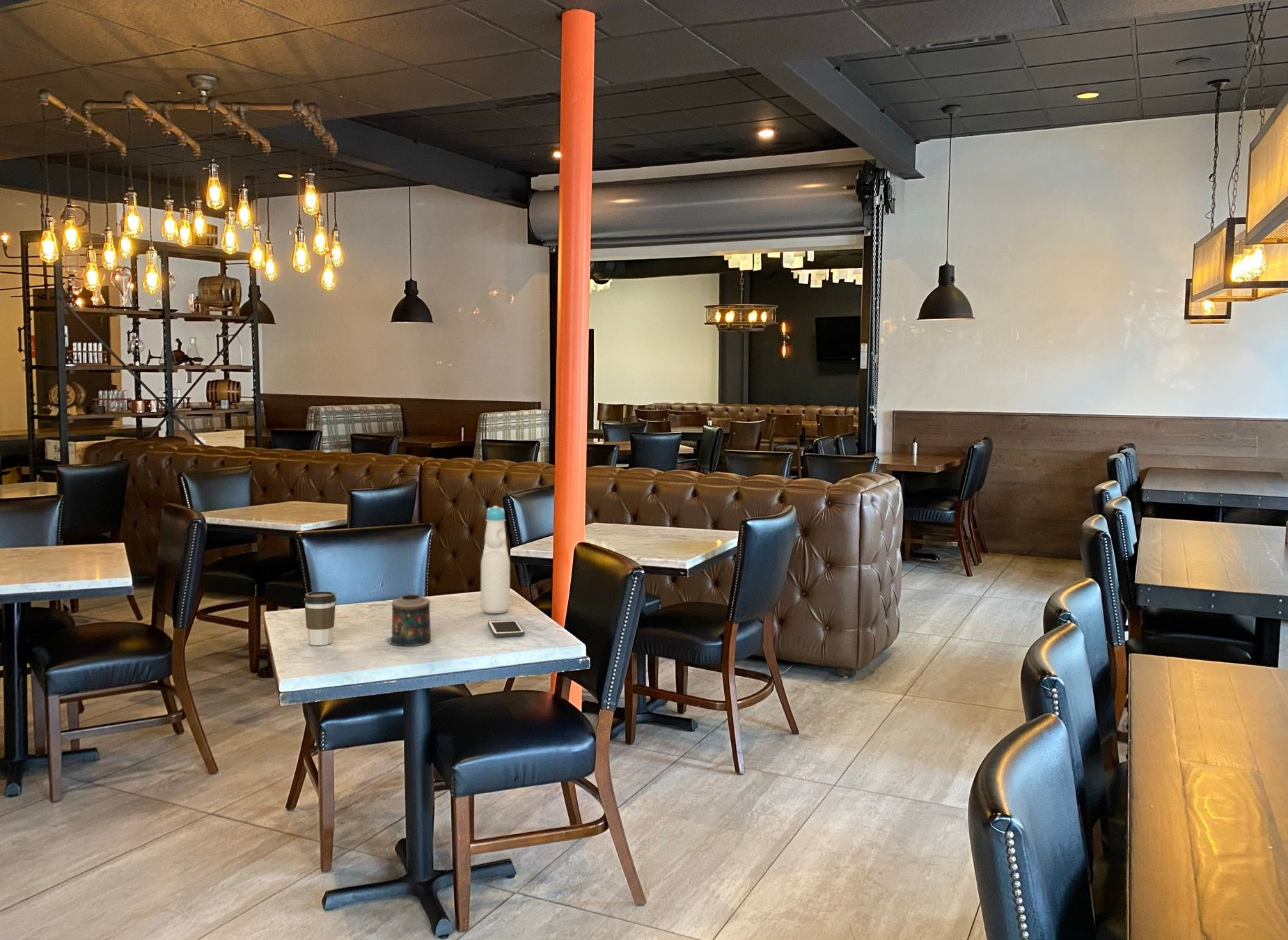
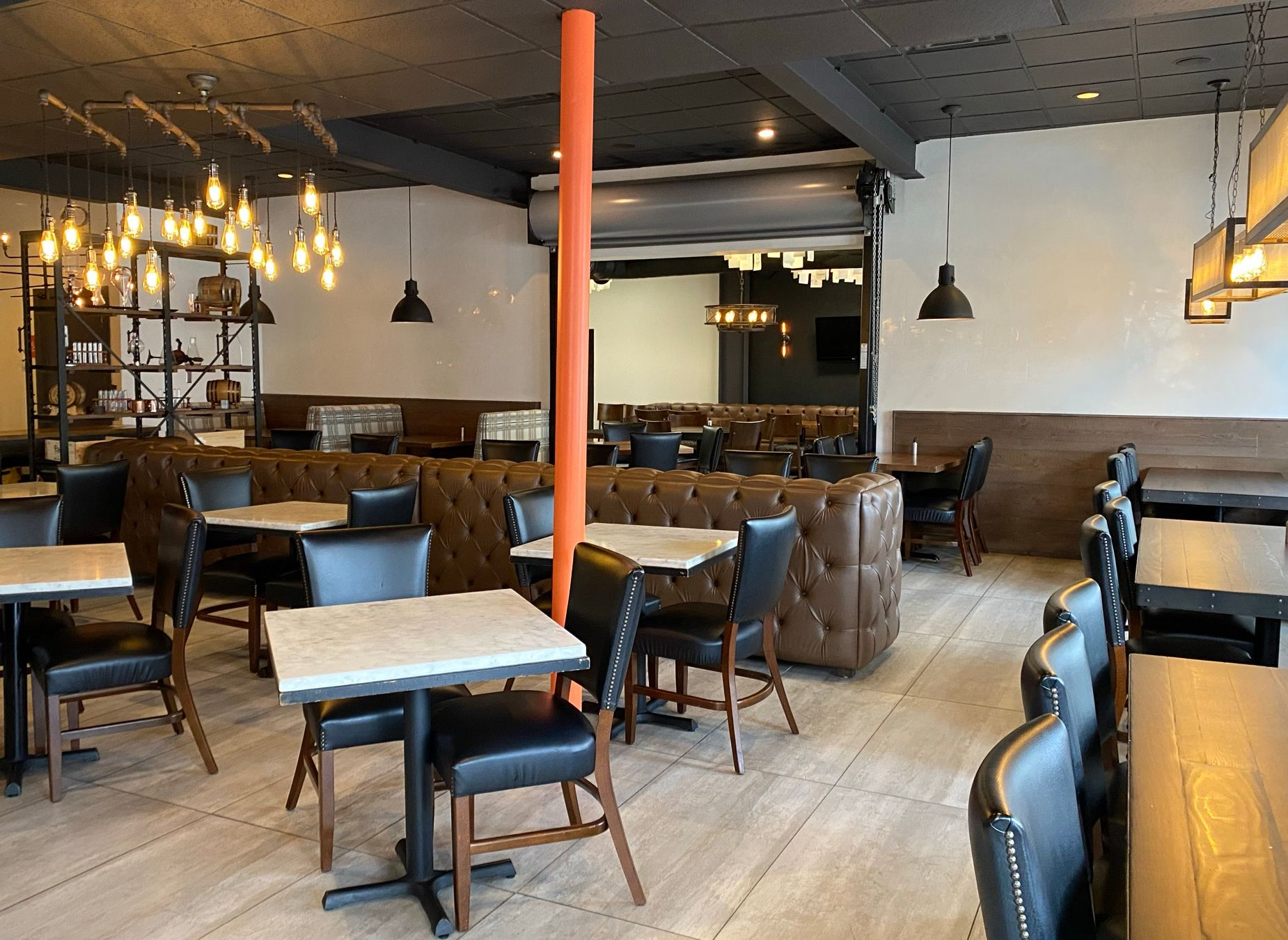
- bottle (495, 558)
- coffee cup (320, 618)
- candle (407, 618)
- cell phone (505, 628)
